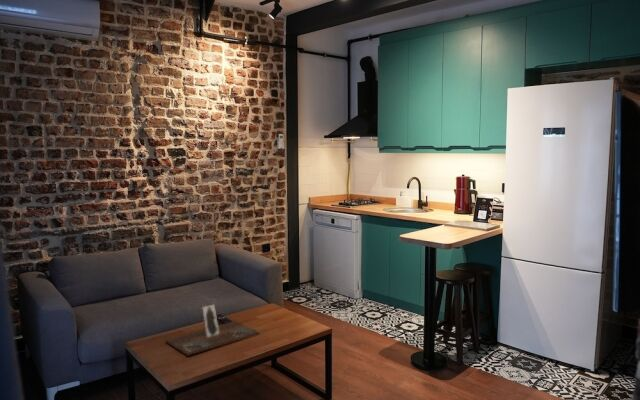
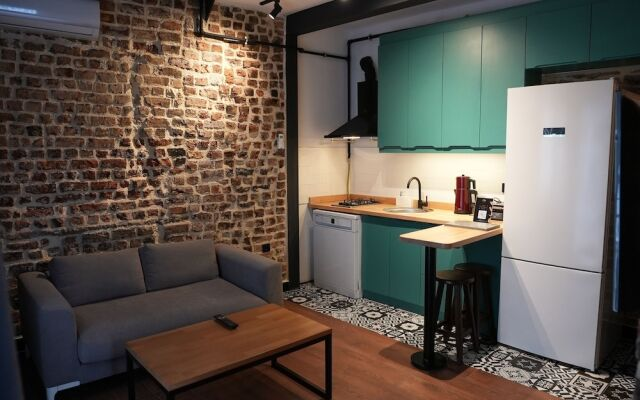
- decorative tray (213, 322)
